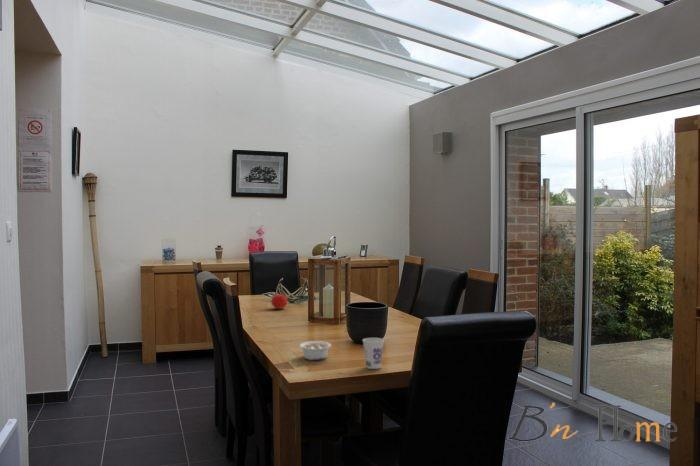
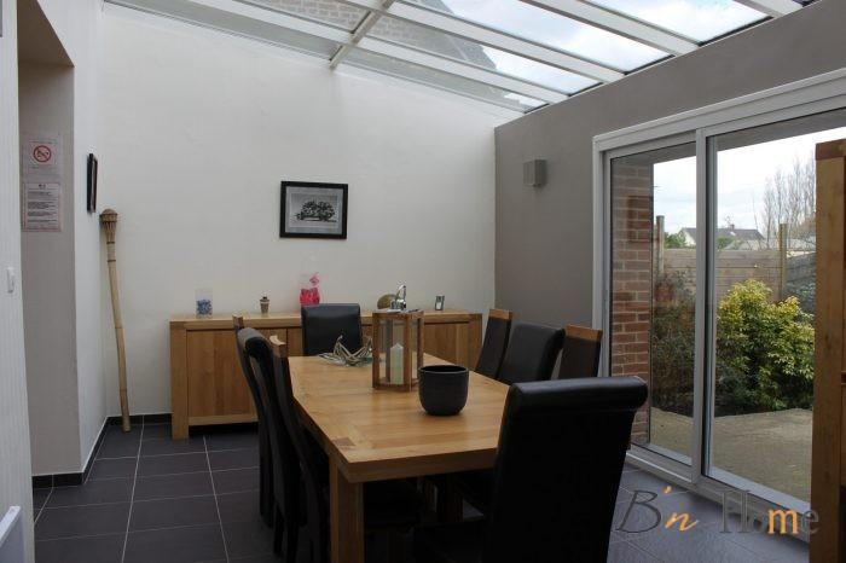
- fruit (279, 300)
- legume (315, 350)
- cup (373, 353)
